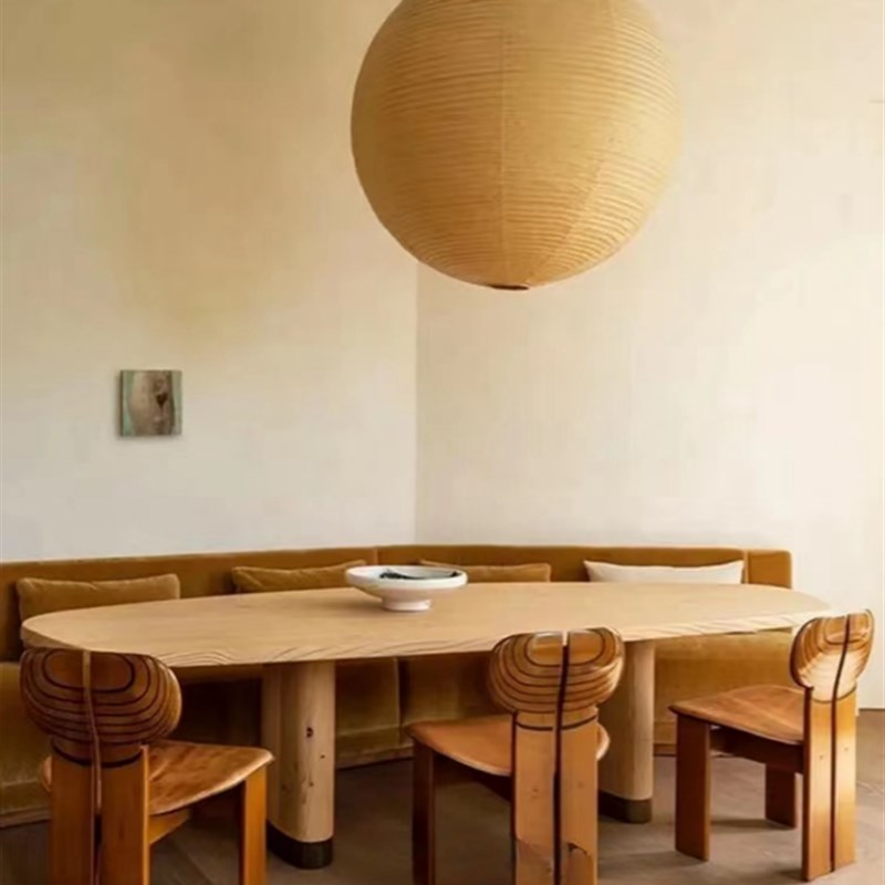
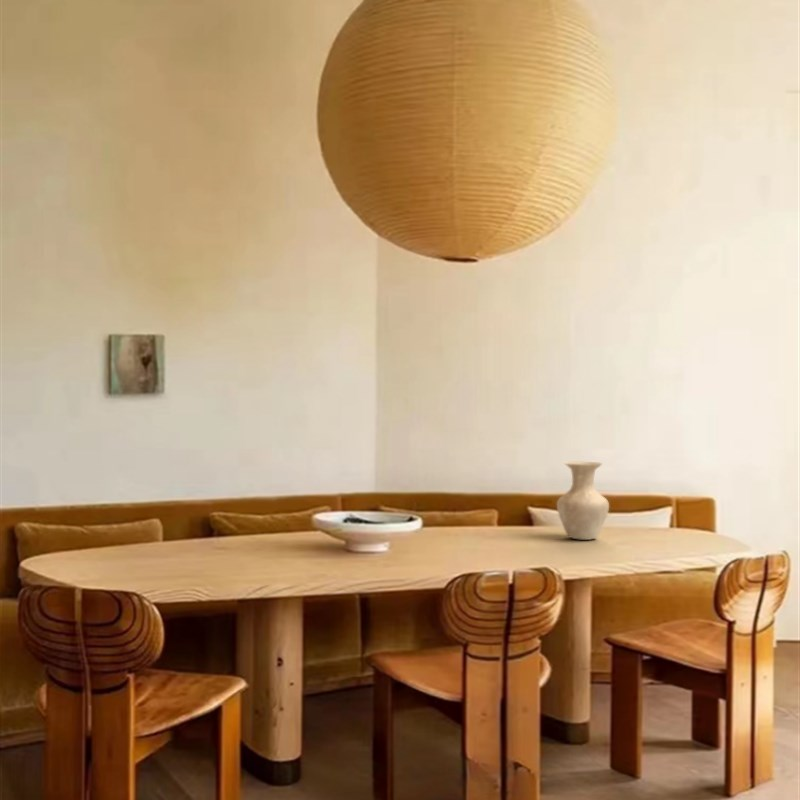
+ vase (582, 500)
